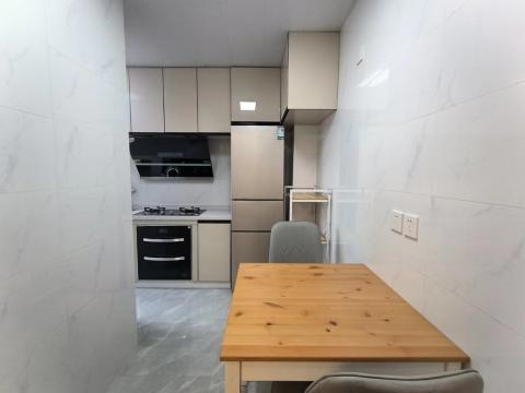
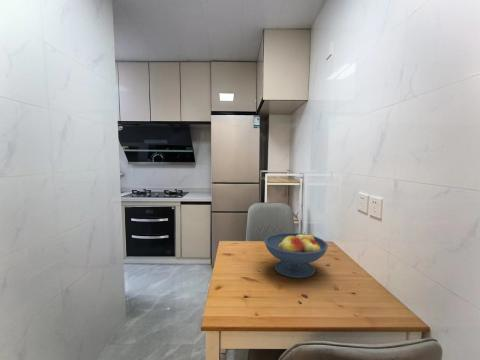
+ fruit bowl (295, 250)
